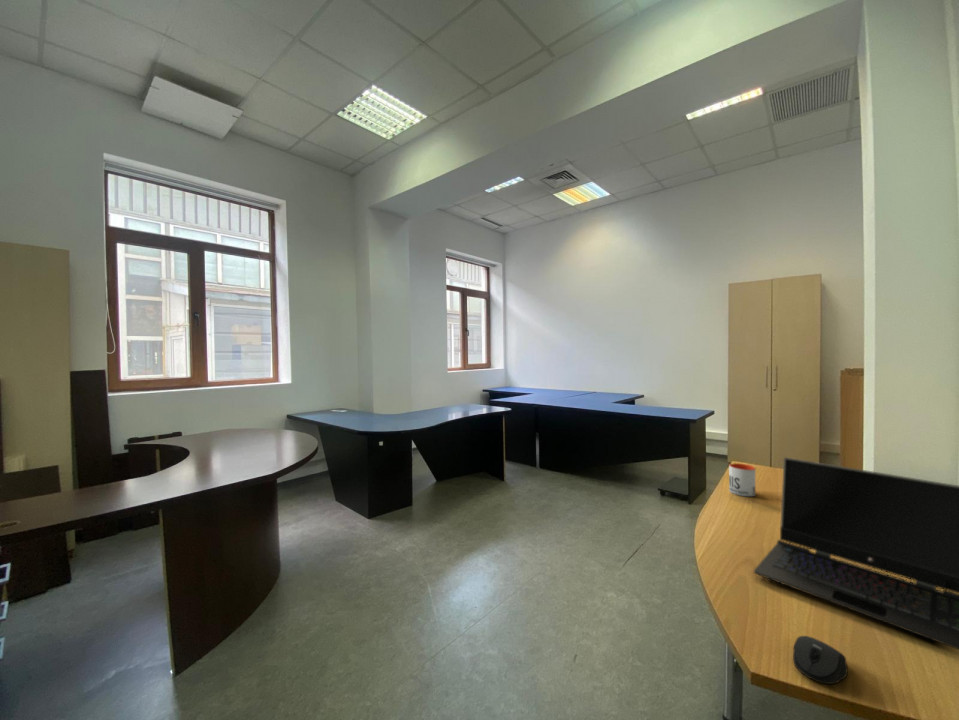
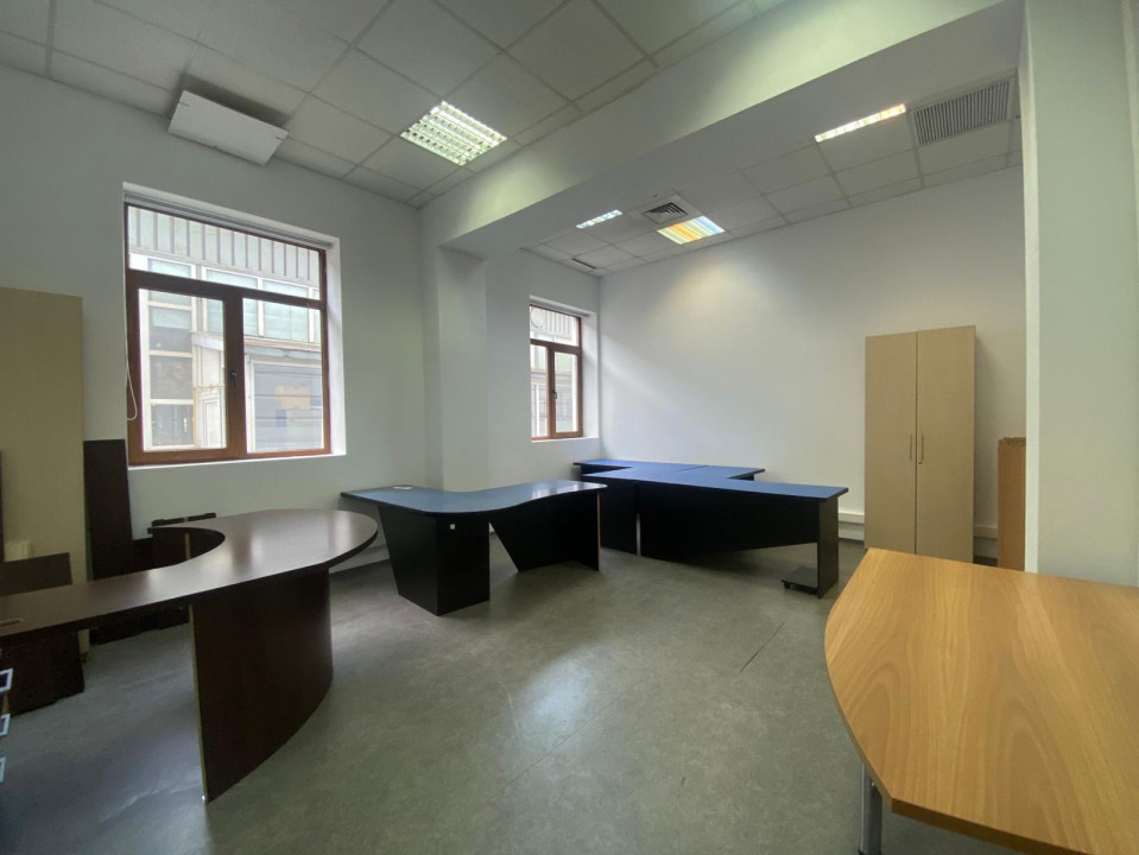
- laptop computer (865, 537)
- mug (743, 478)
- mouse (820, 655)
